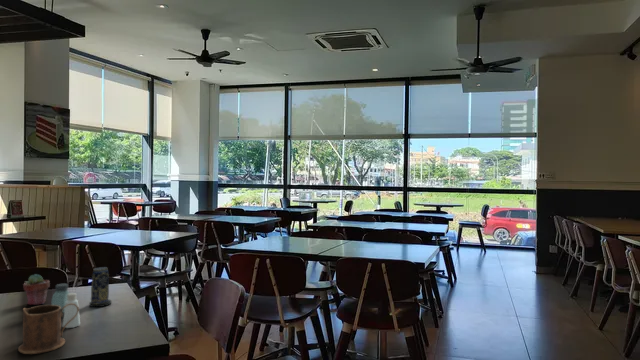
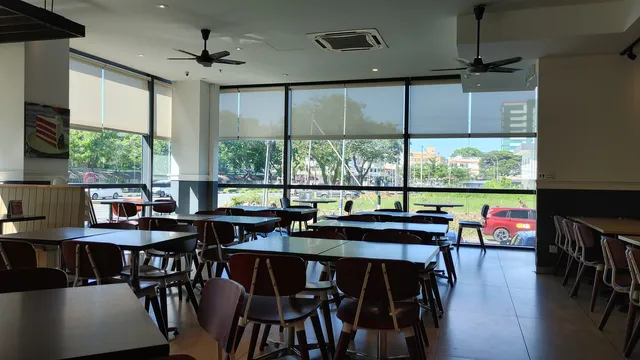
- potted succulent (36, 288)
- pepper shaker (71, 309)
- candle (100, 286)
- mug (49, 324)
- saltshaker (61, 297)
